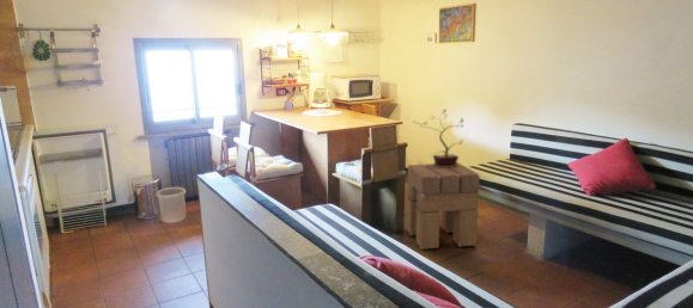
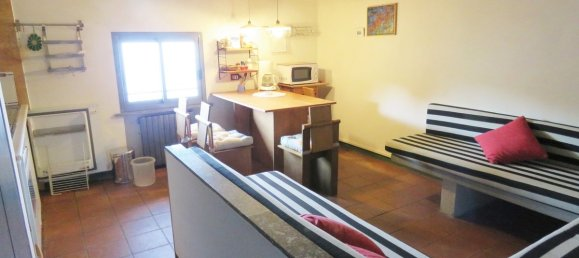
- potted plant (439, 136)
- wooden stool (440, 203)
